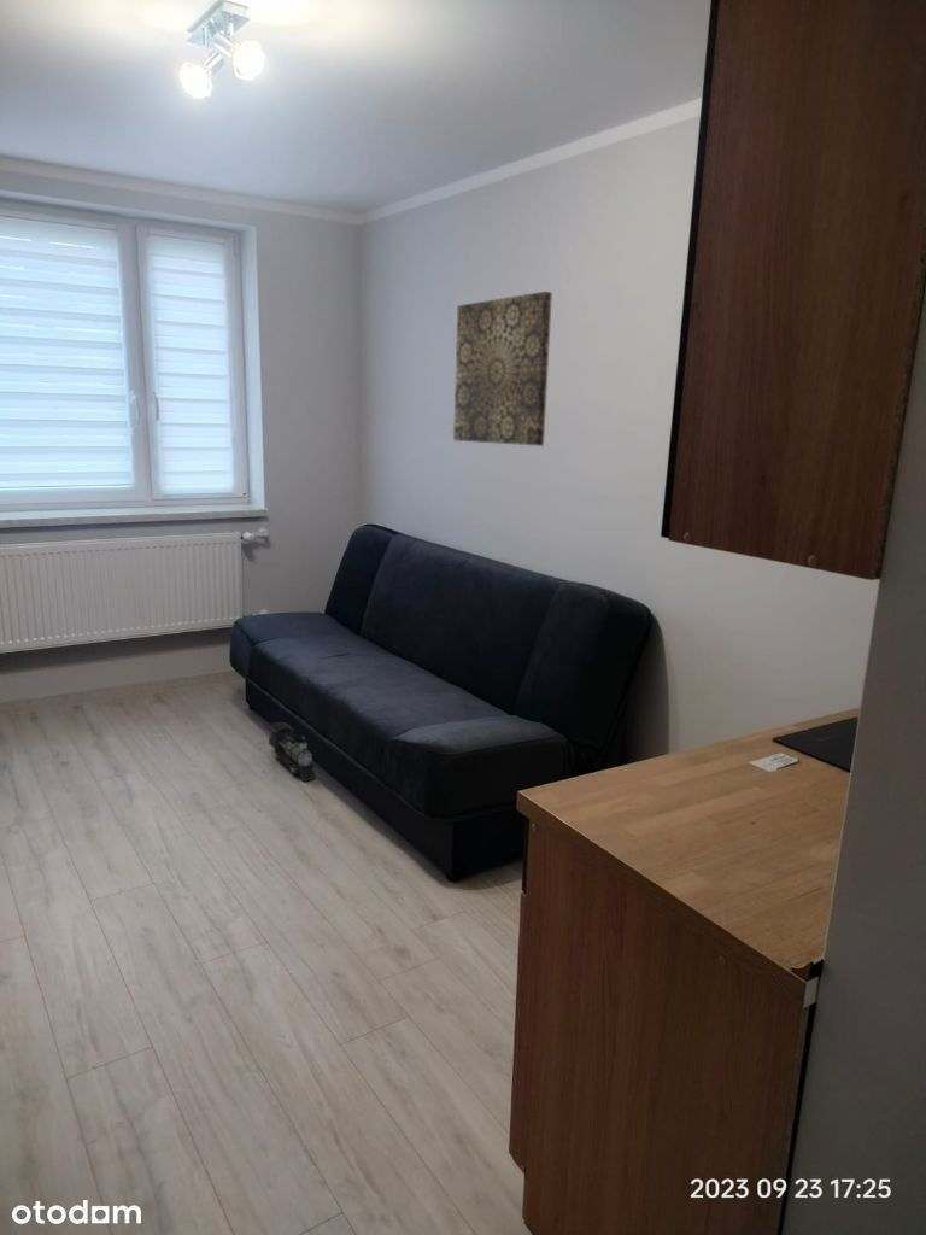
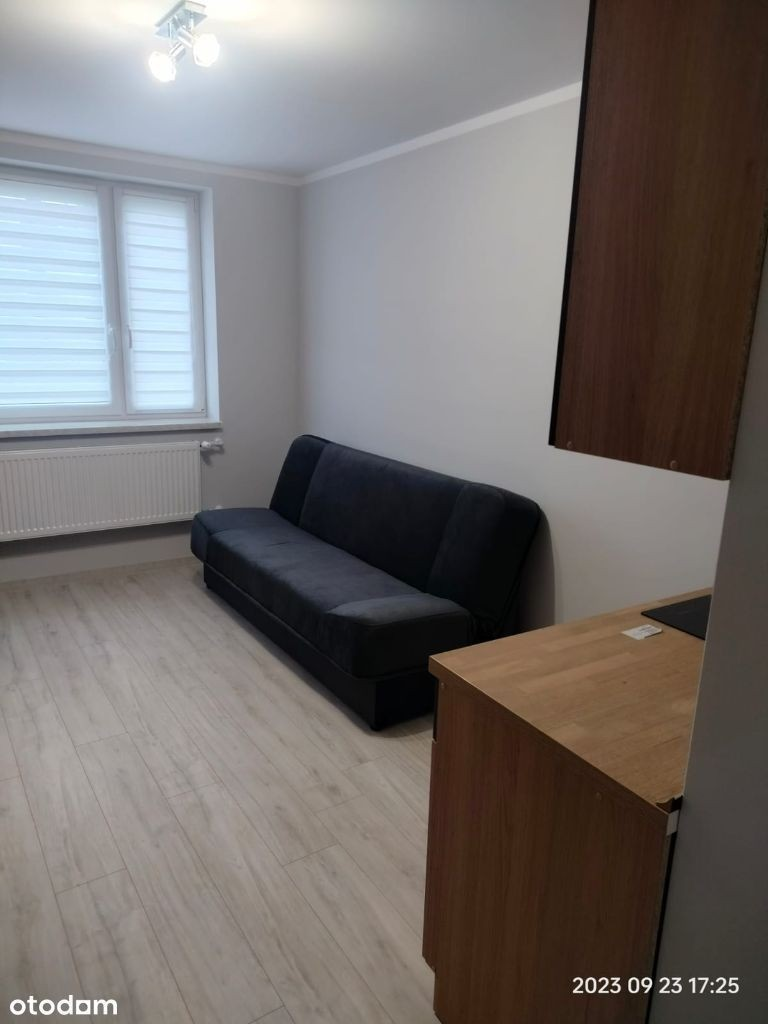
- toy train (292, 747)
- wall art (498, 371)
